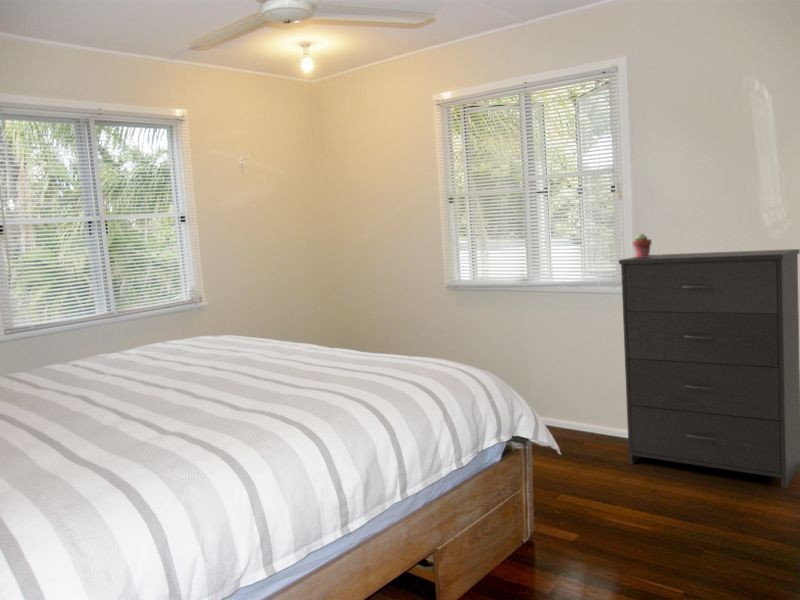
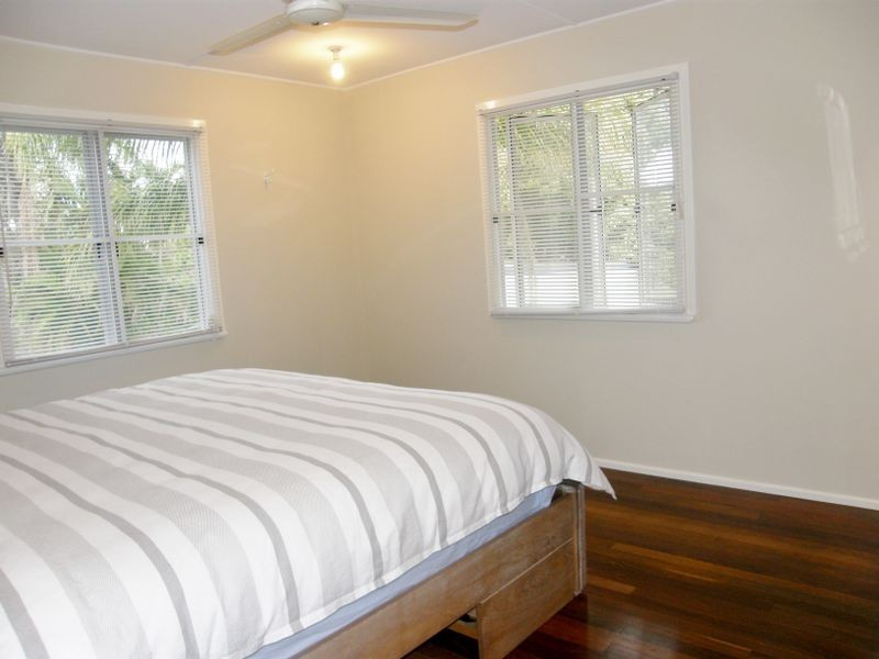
- potted succulent (642, 244)
- dresser (709, 360)
